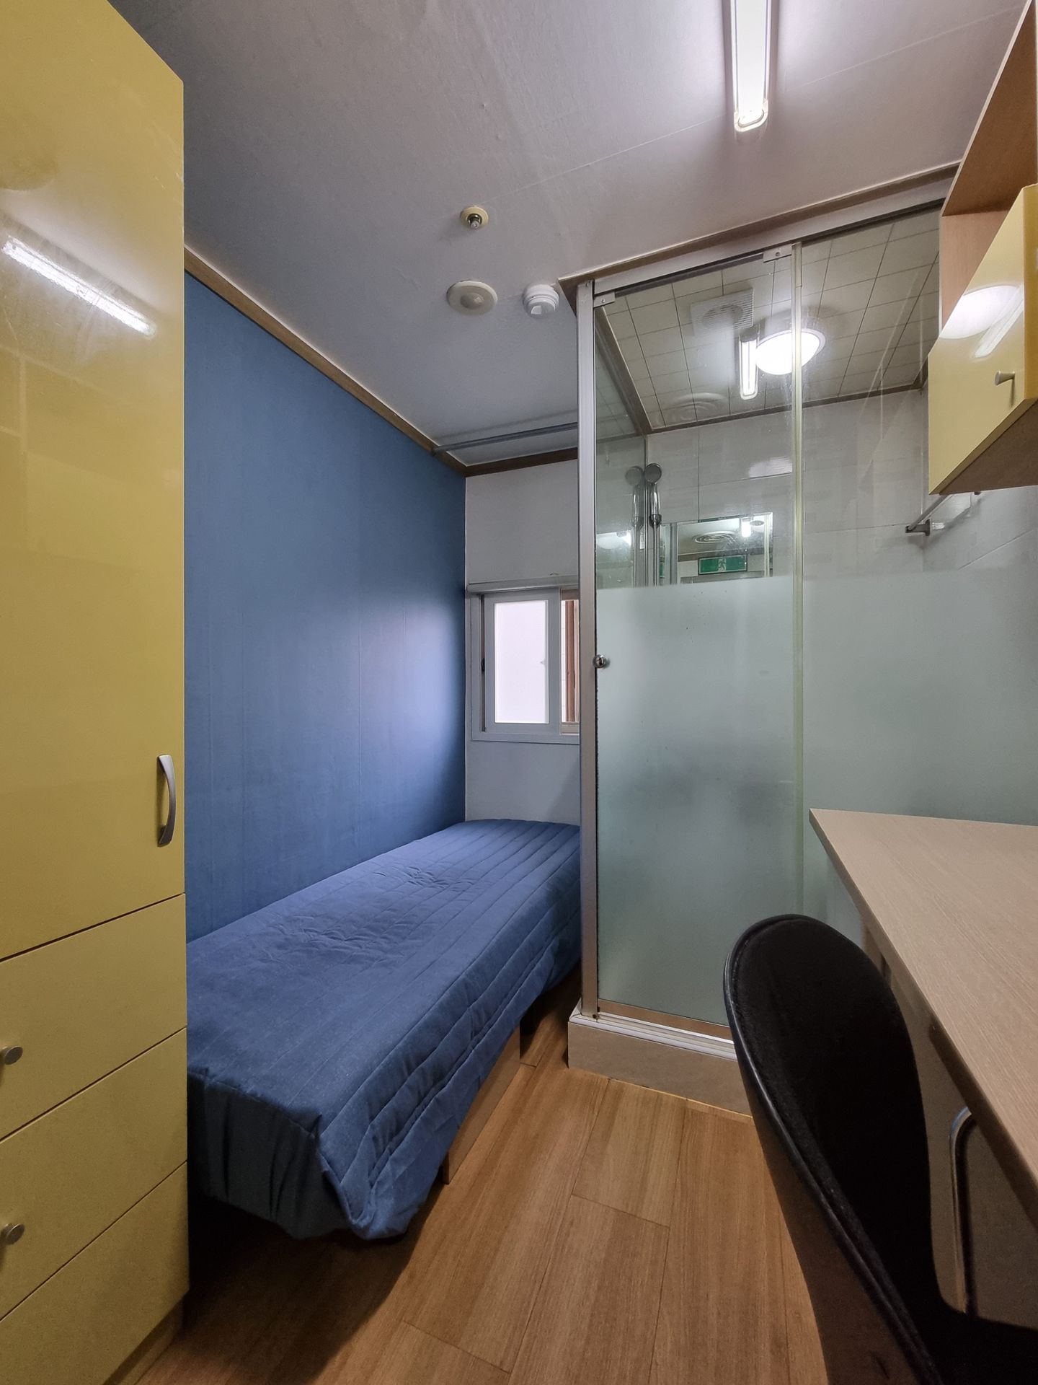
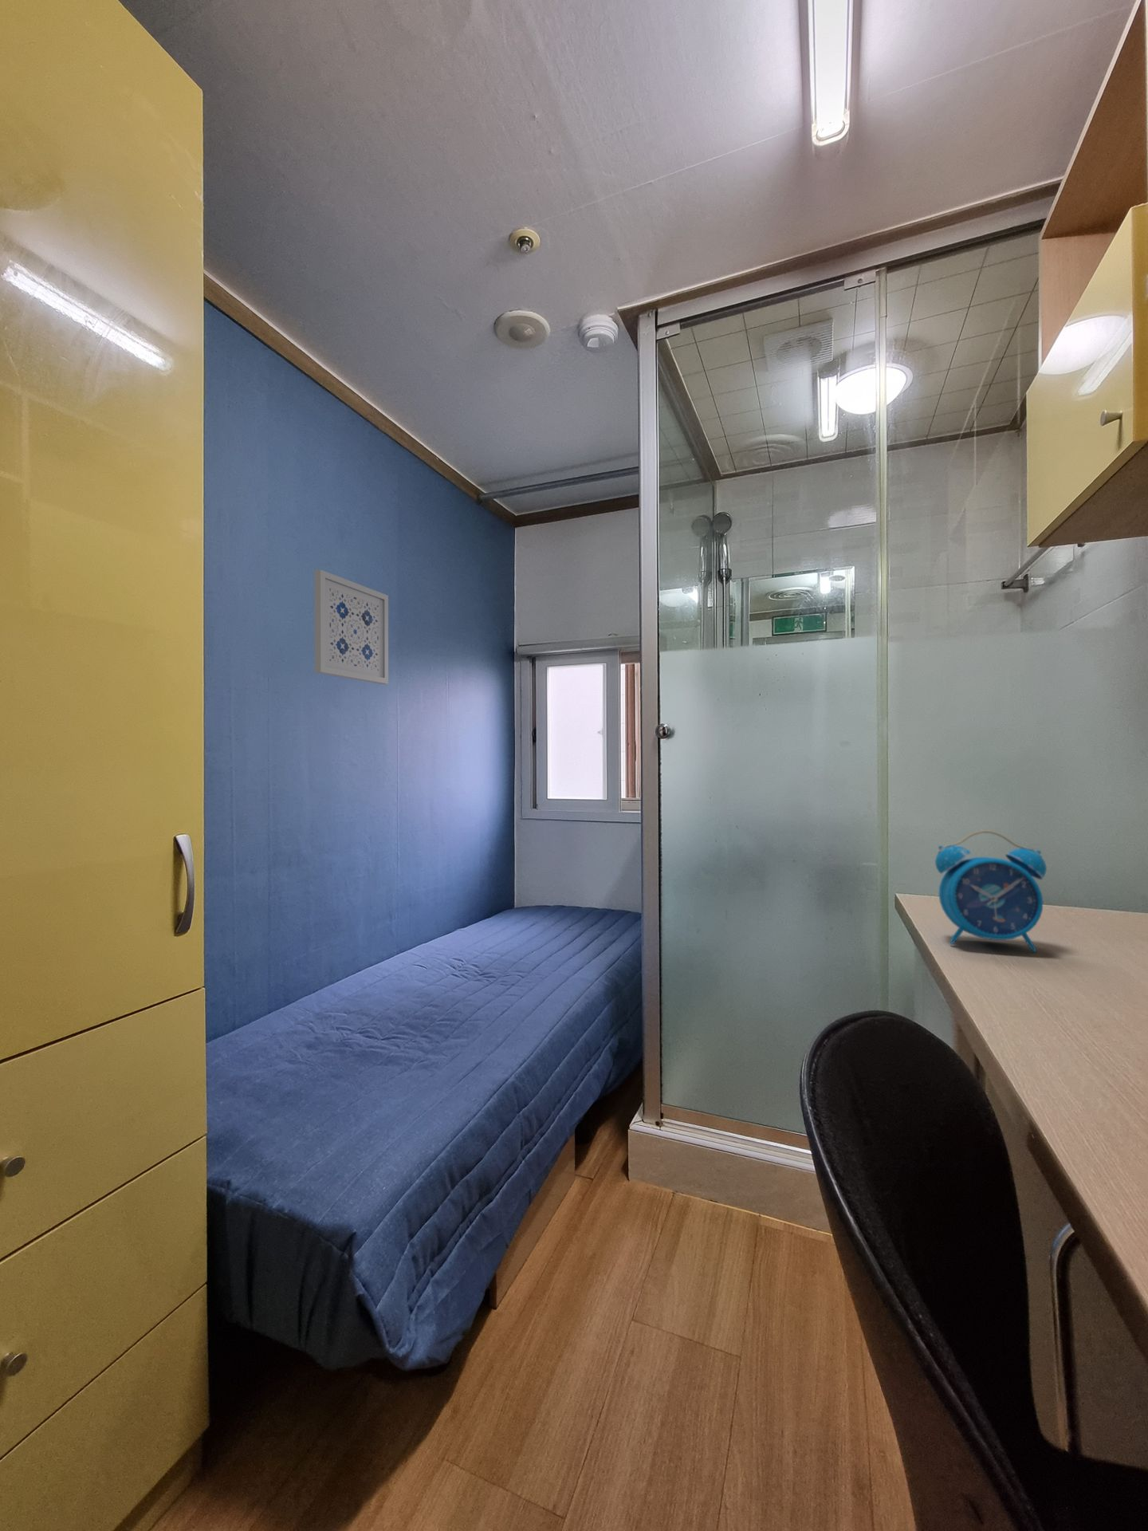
+ wall art (355, 630)
+ alarm clock (990, 887)
